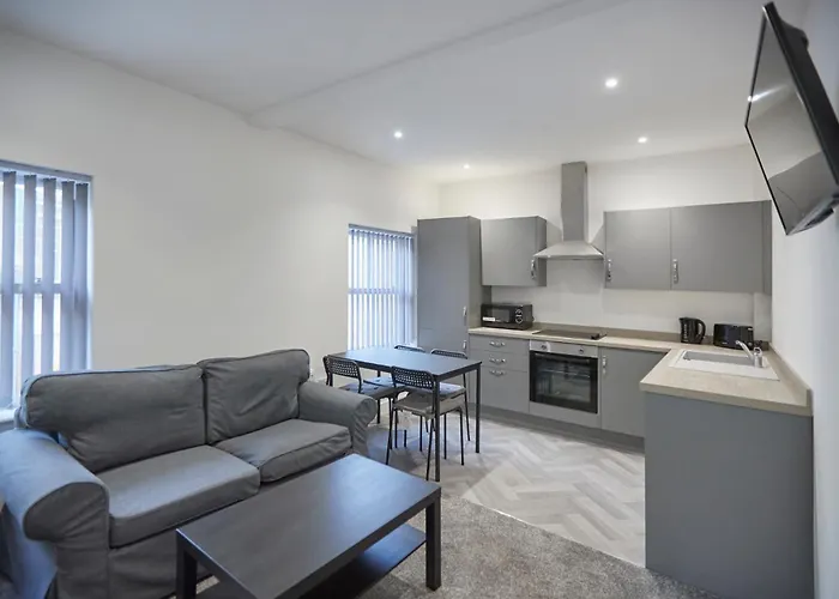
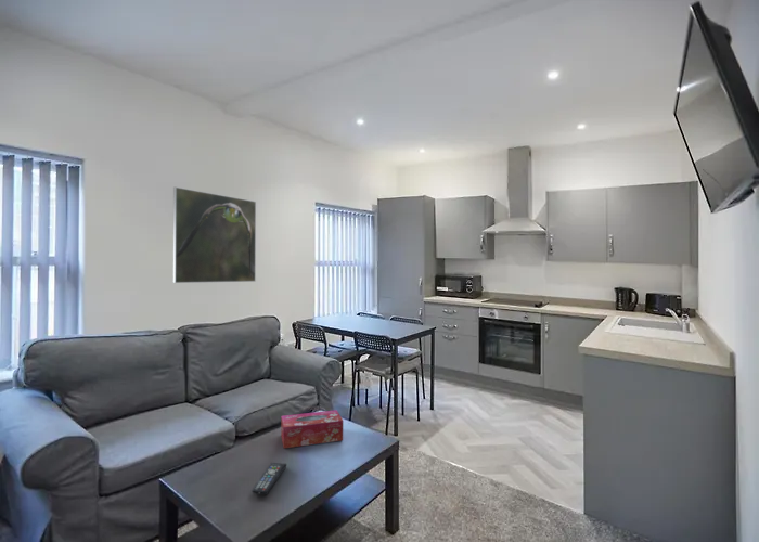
+ tissue box (311, 427)
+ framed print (218, 238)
+ remote control (270, 476)
